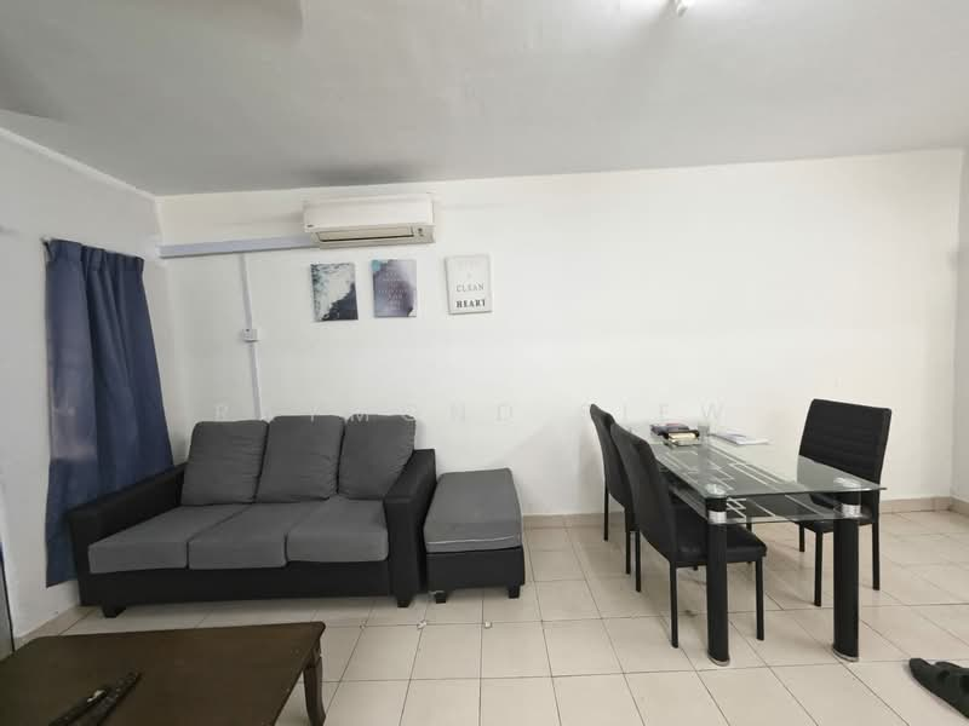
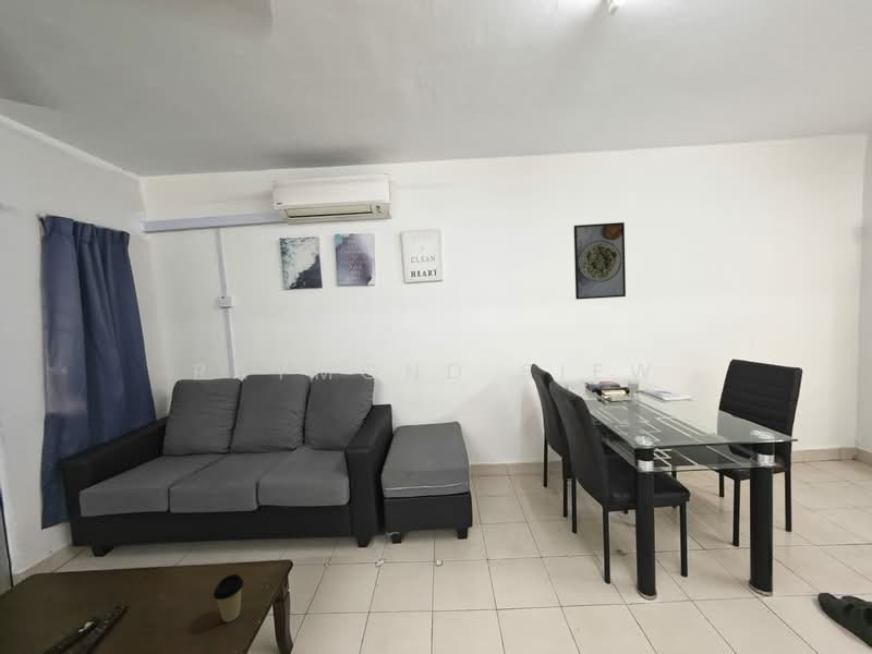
+ coffee cup (229, 598)
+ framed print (600, 261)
